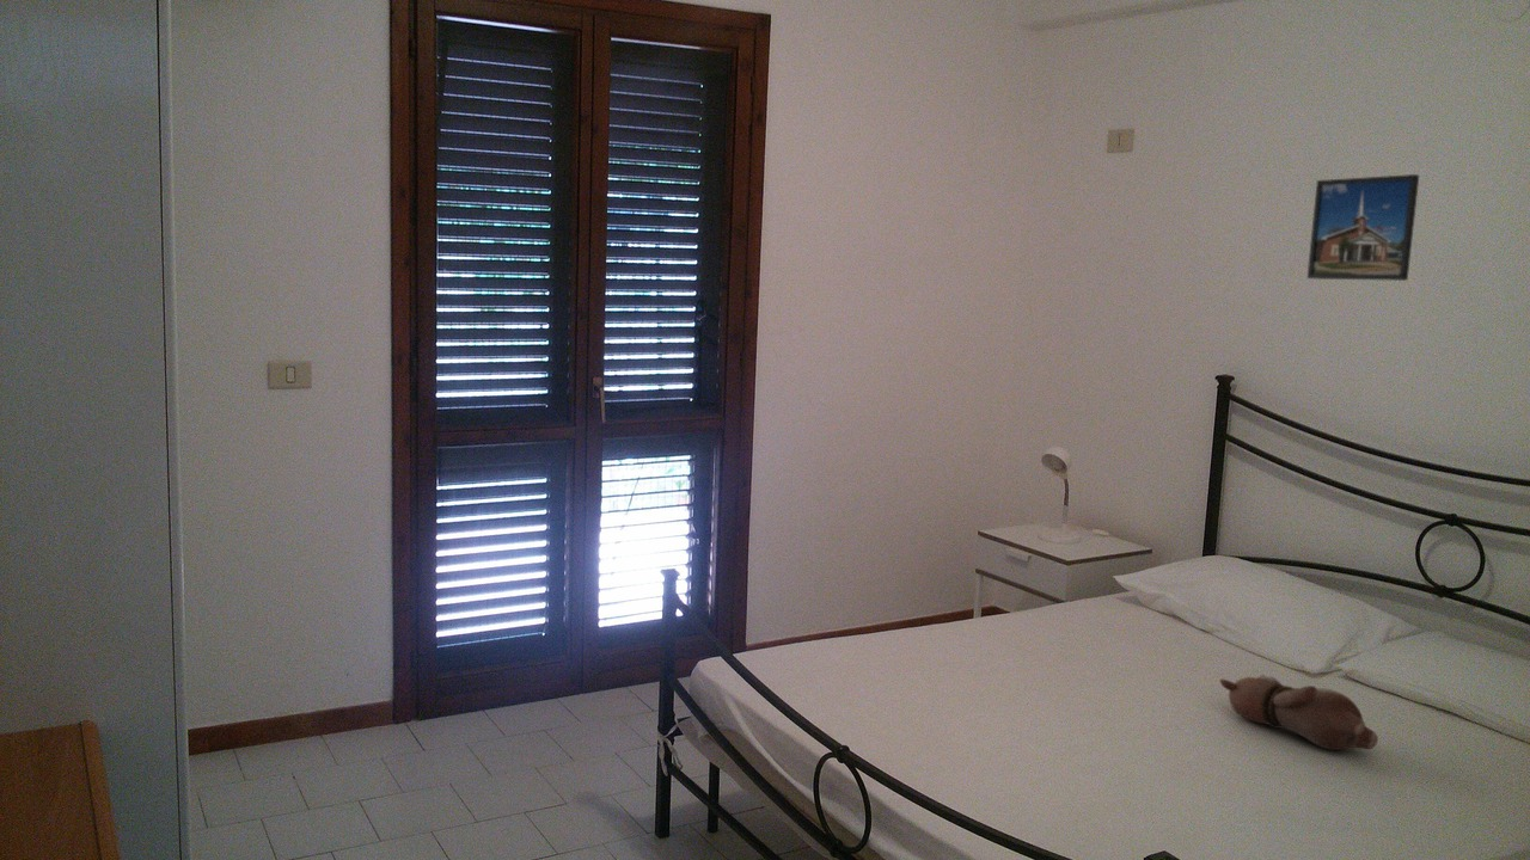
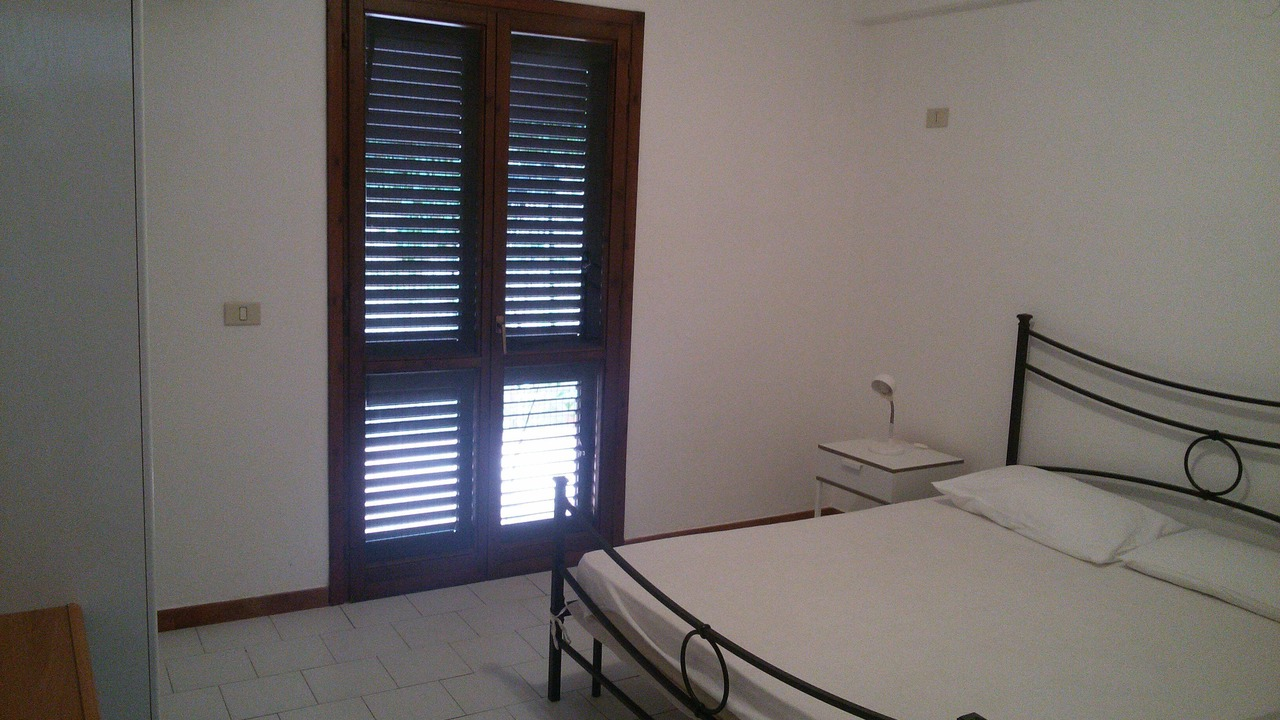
- teddy bear (1297, 704)
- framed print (1360, 228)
